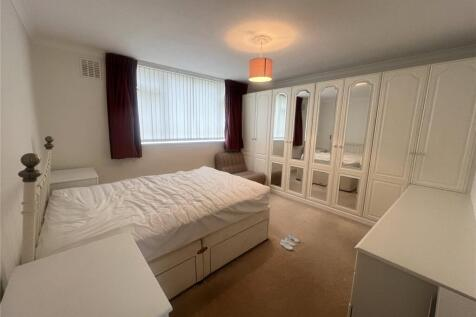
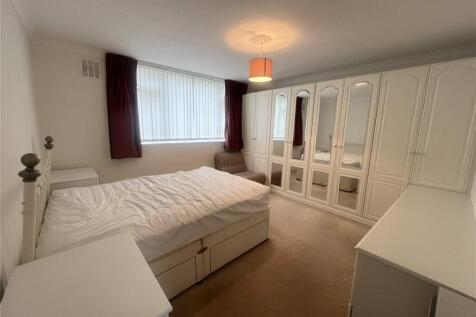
- baby booties (290, 240)
